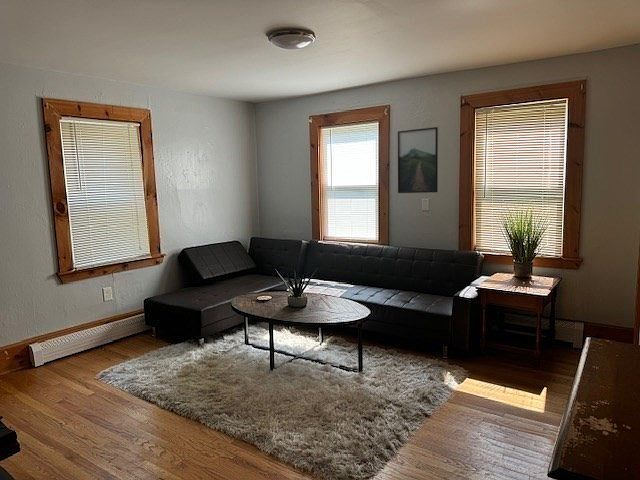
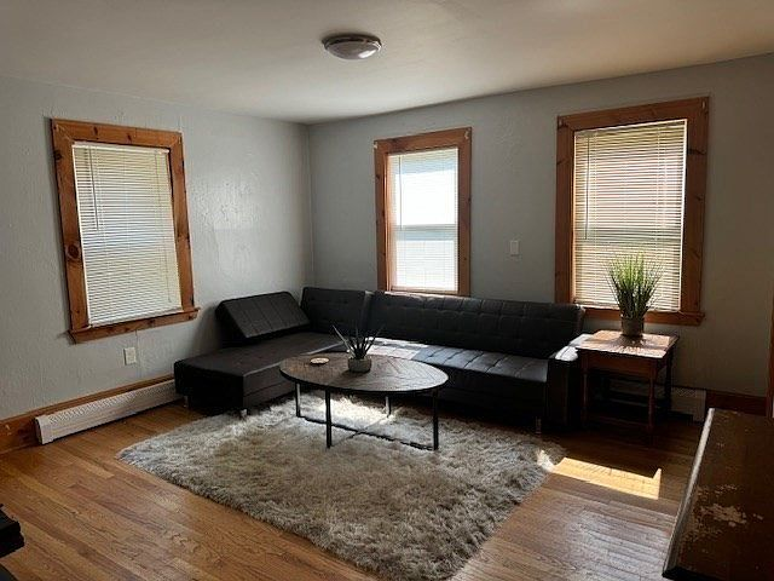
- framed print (417, 161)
